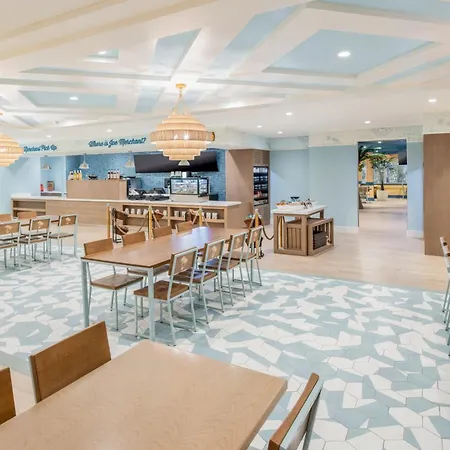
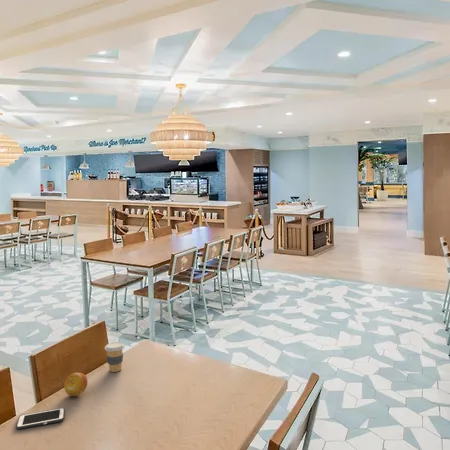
+ cell phone (41, 418)
+ fruit (75, 384)
+ coffee cup (114, 357)
